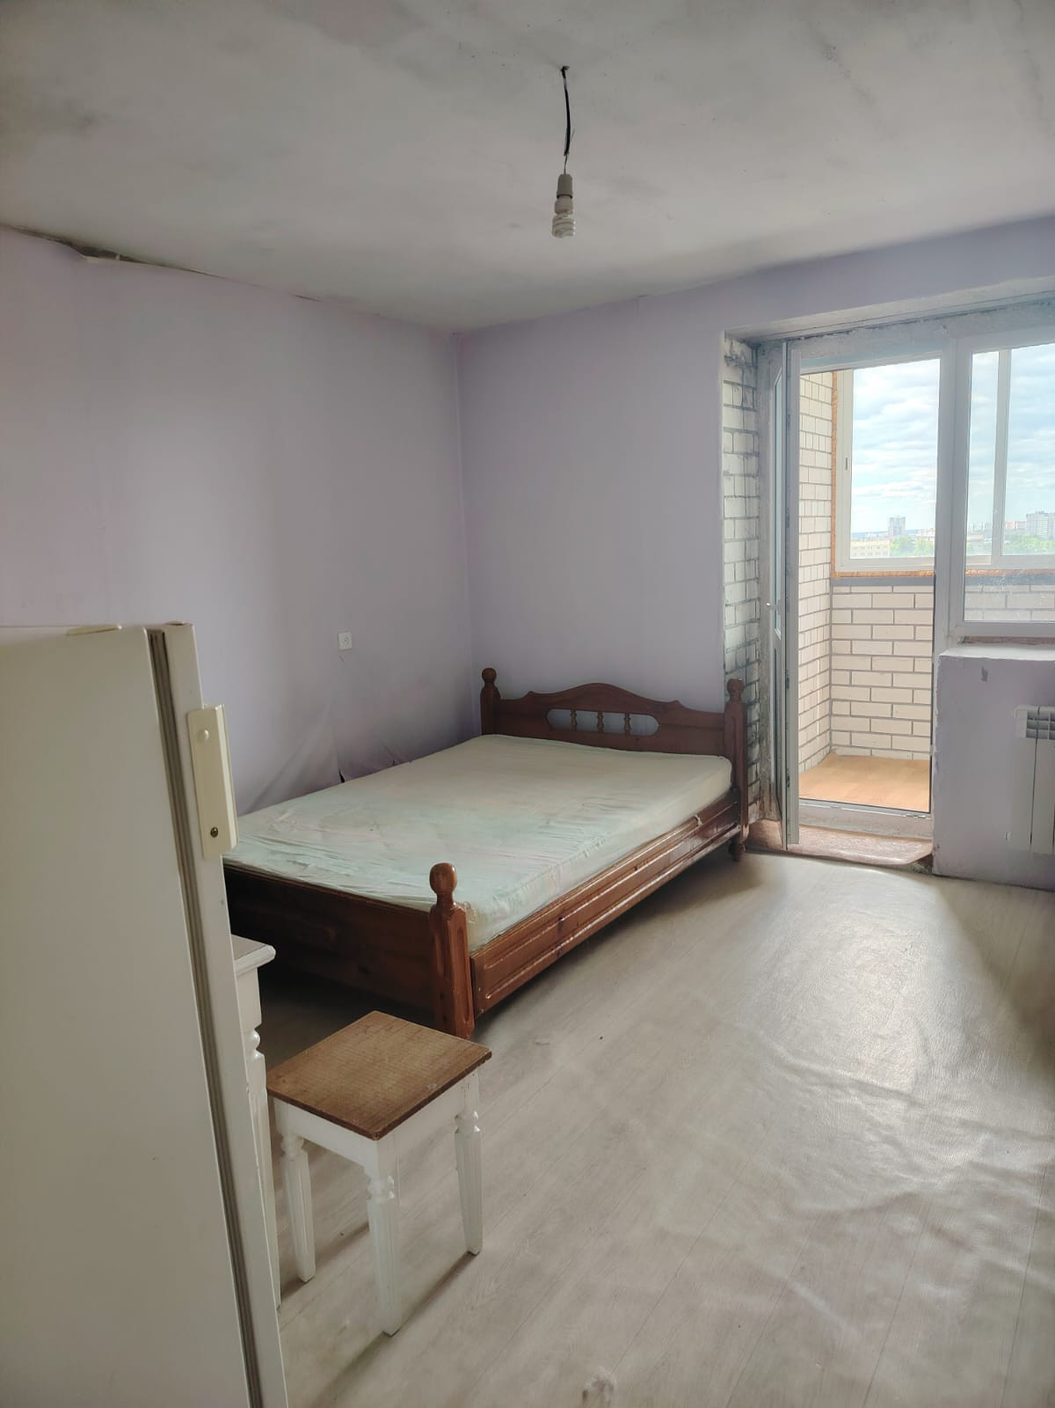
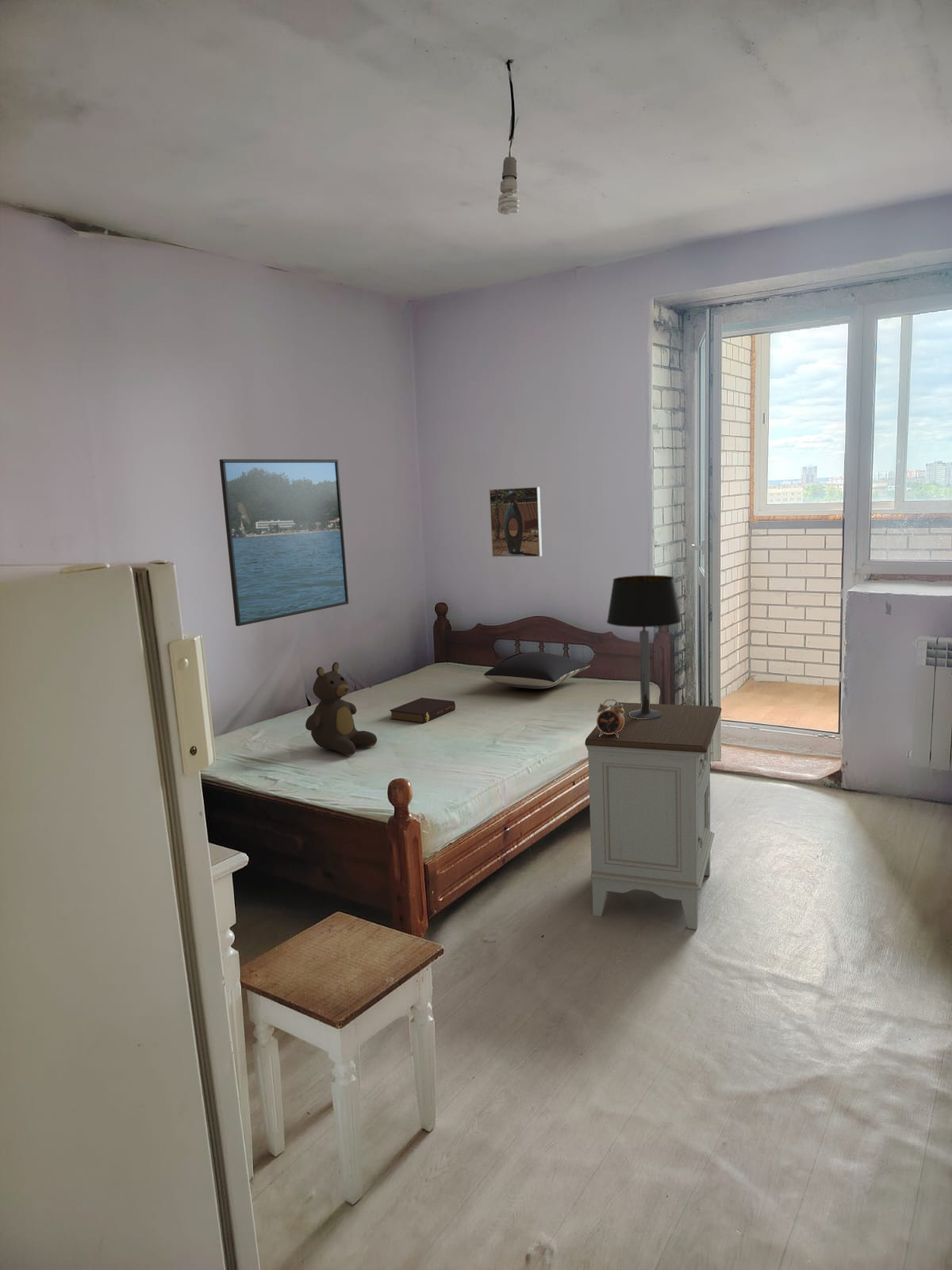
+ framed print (515, 522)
+ teddy bear (340, 707)
+ book (423, 710)
+ table lamp (644, 647)
+ nightstand (658, 809)
+ pillow (537, 670)
+ alarm clock (610, 717)
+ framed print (290, 537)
